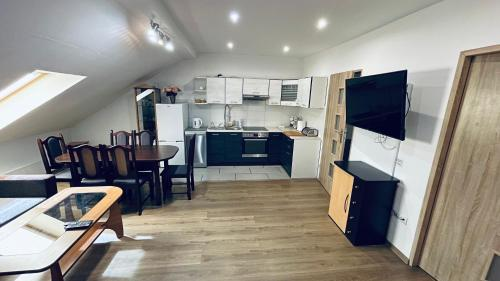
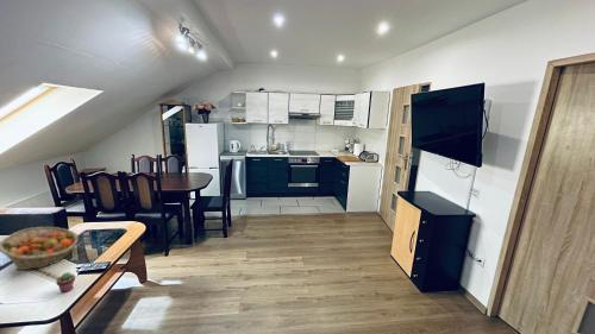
+ fruit basket (42, 245)
+ potted succulent (65, 281)
